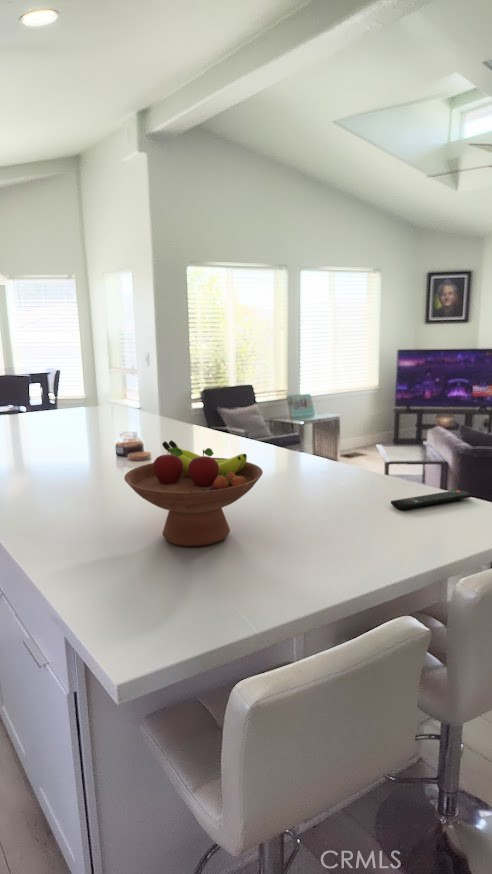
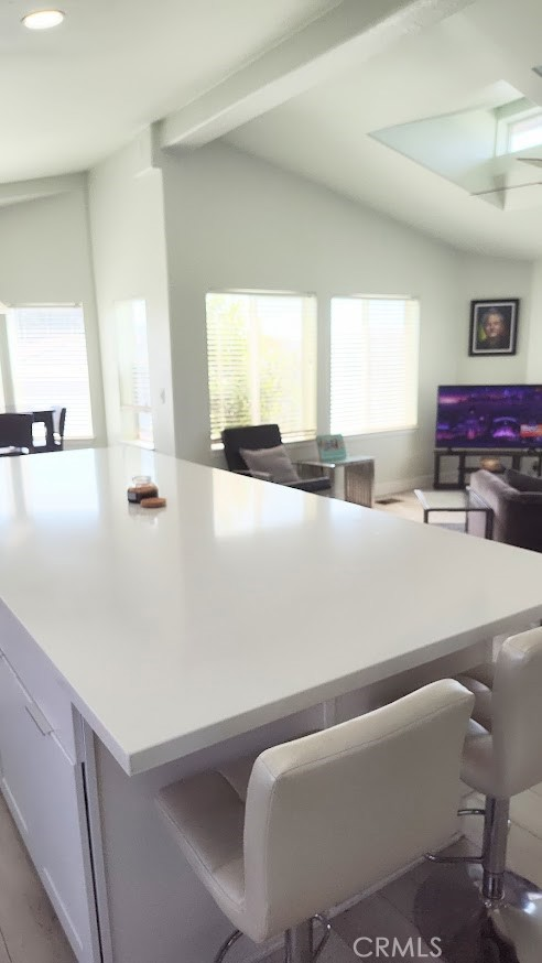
- fruit bowl (194, 492)
- remote control (432, 499)
